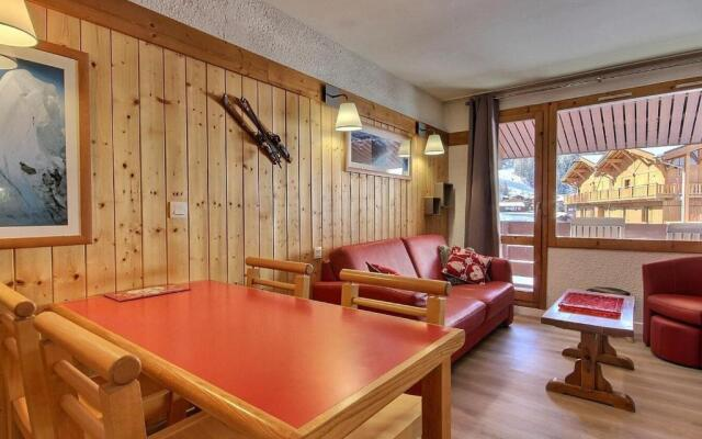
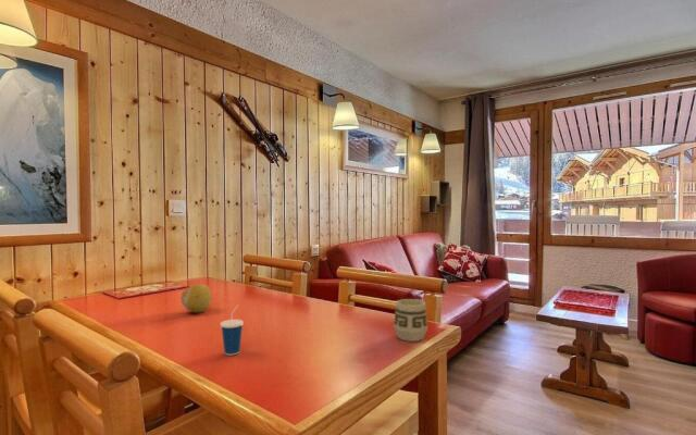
+ cup (232, 328)
+ cup (410, 319)
+ fruit (196, 298)
